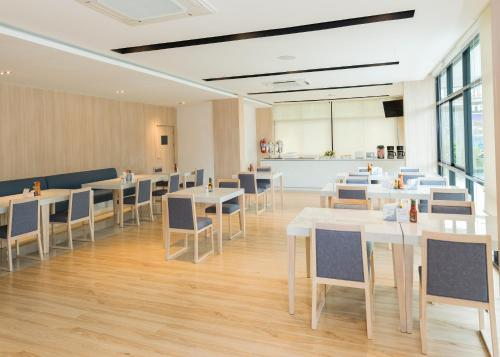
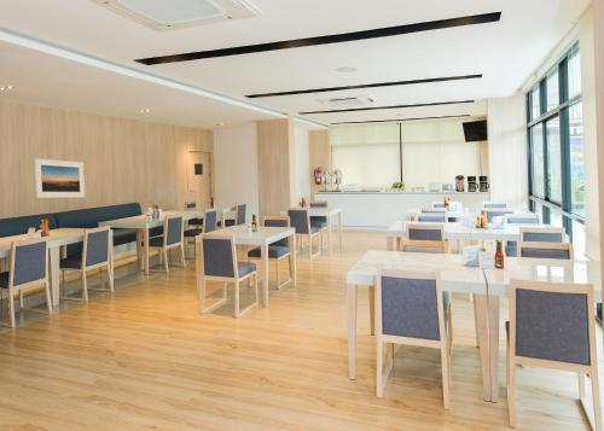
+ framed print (60, 179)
